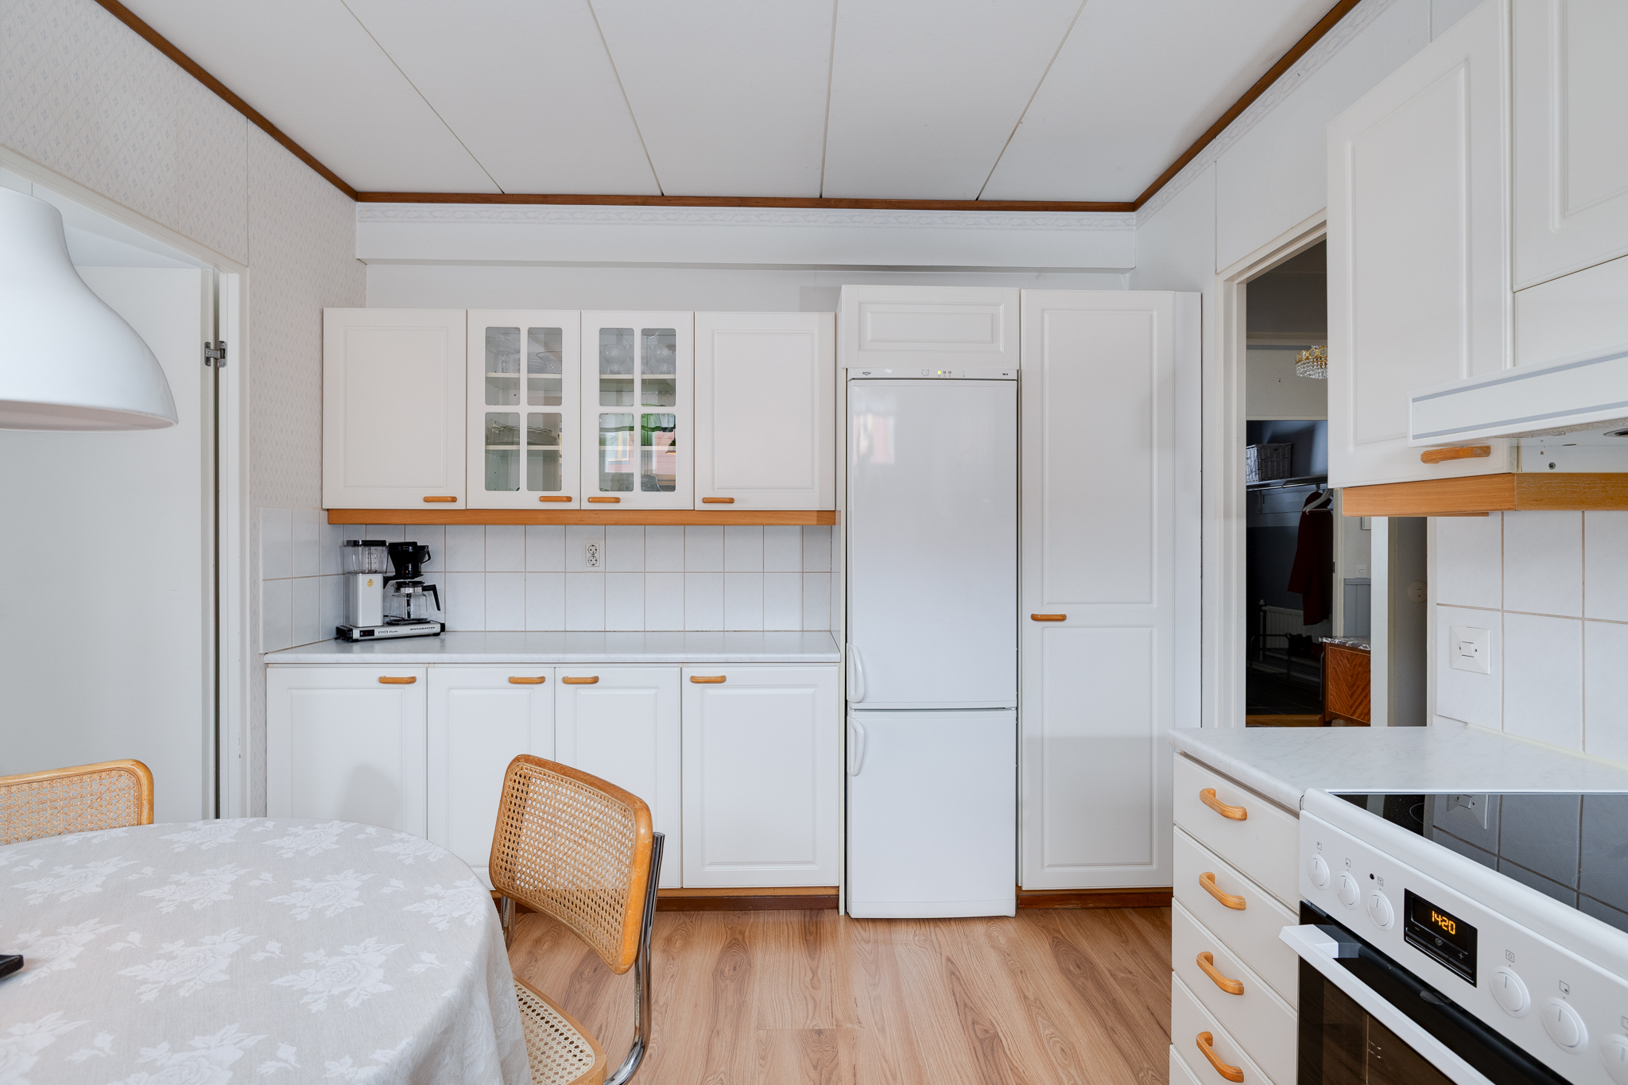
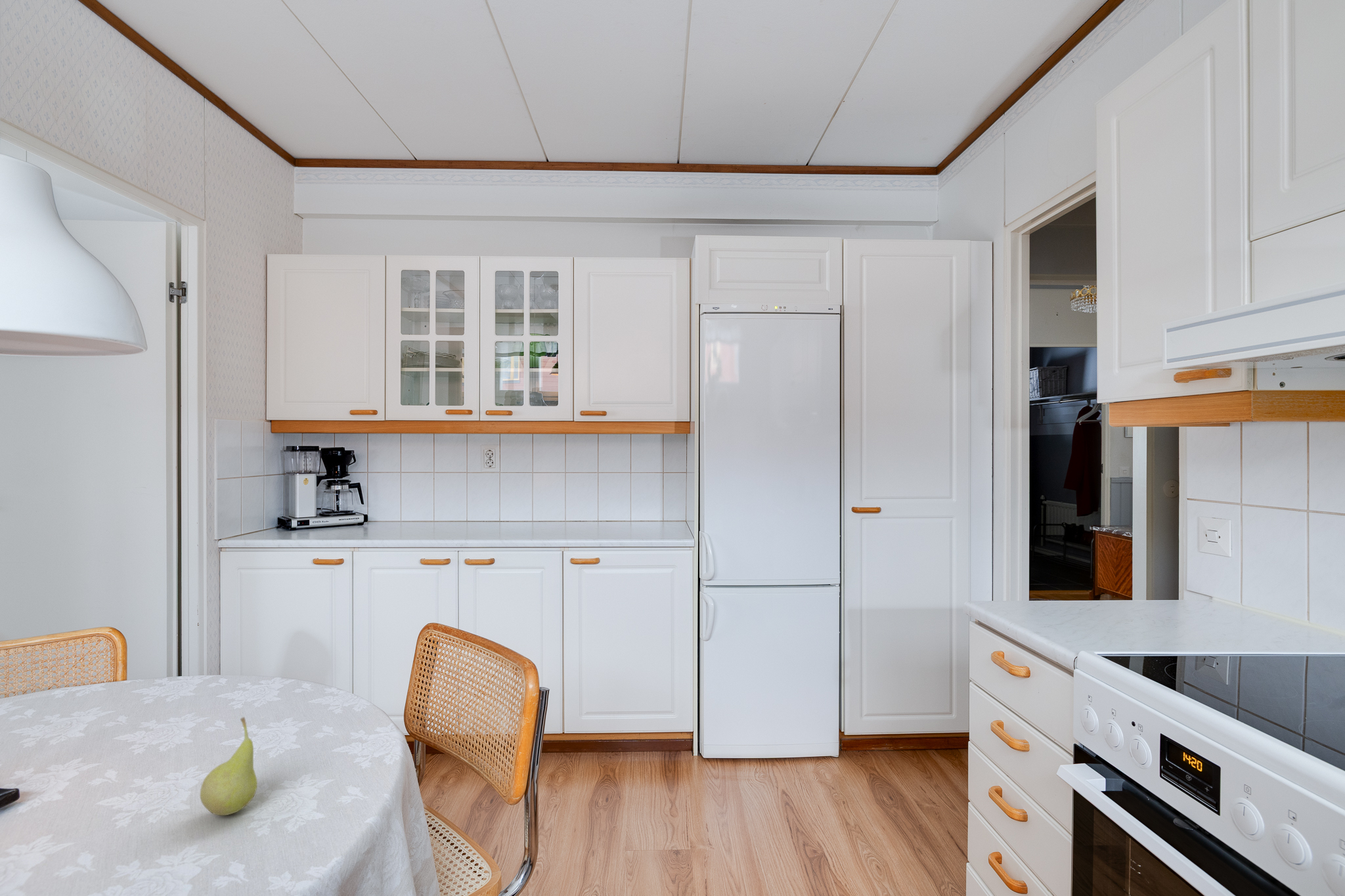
+ fruit (229, 767)
